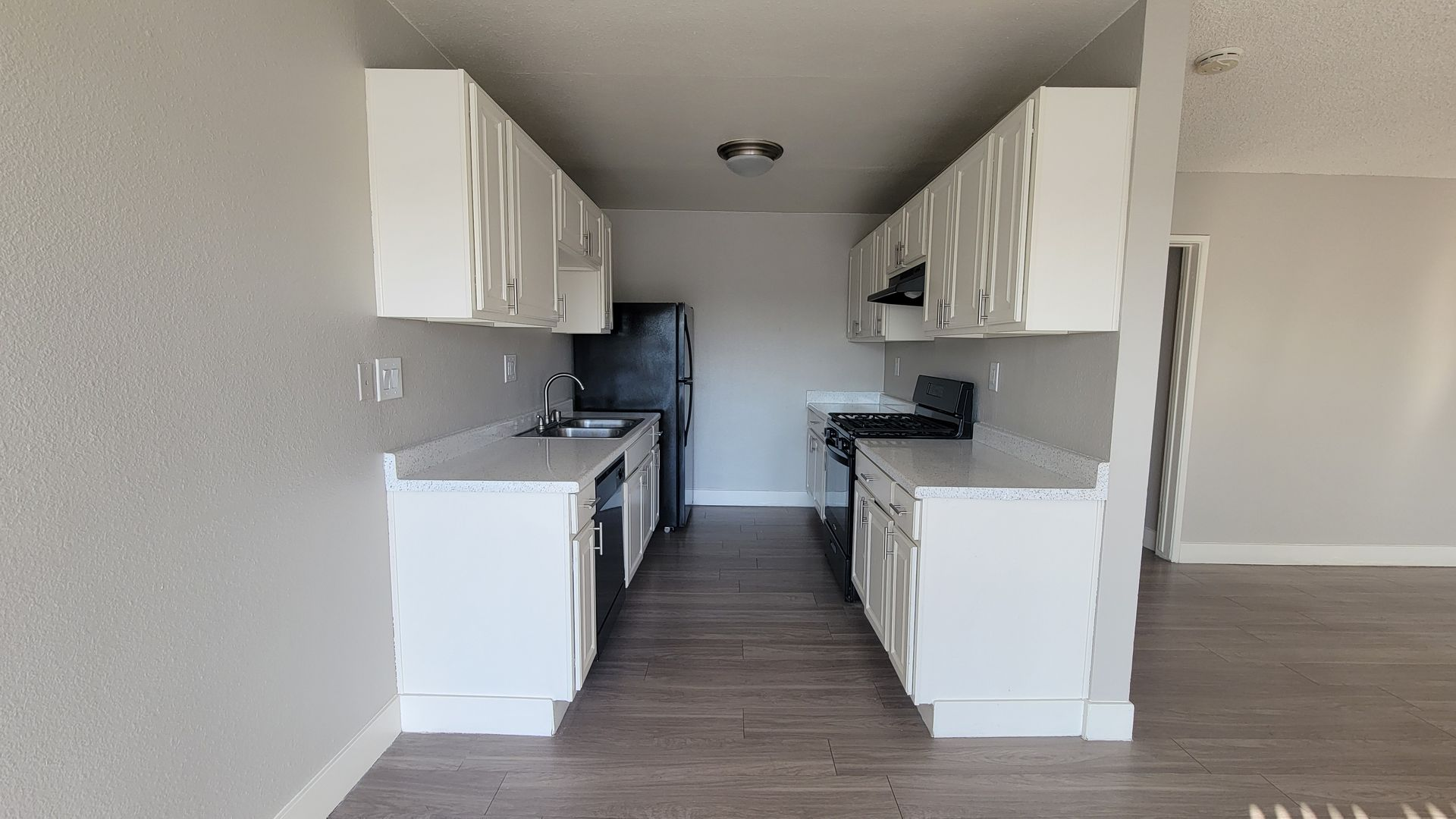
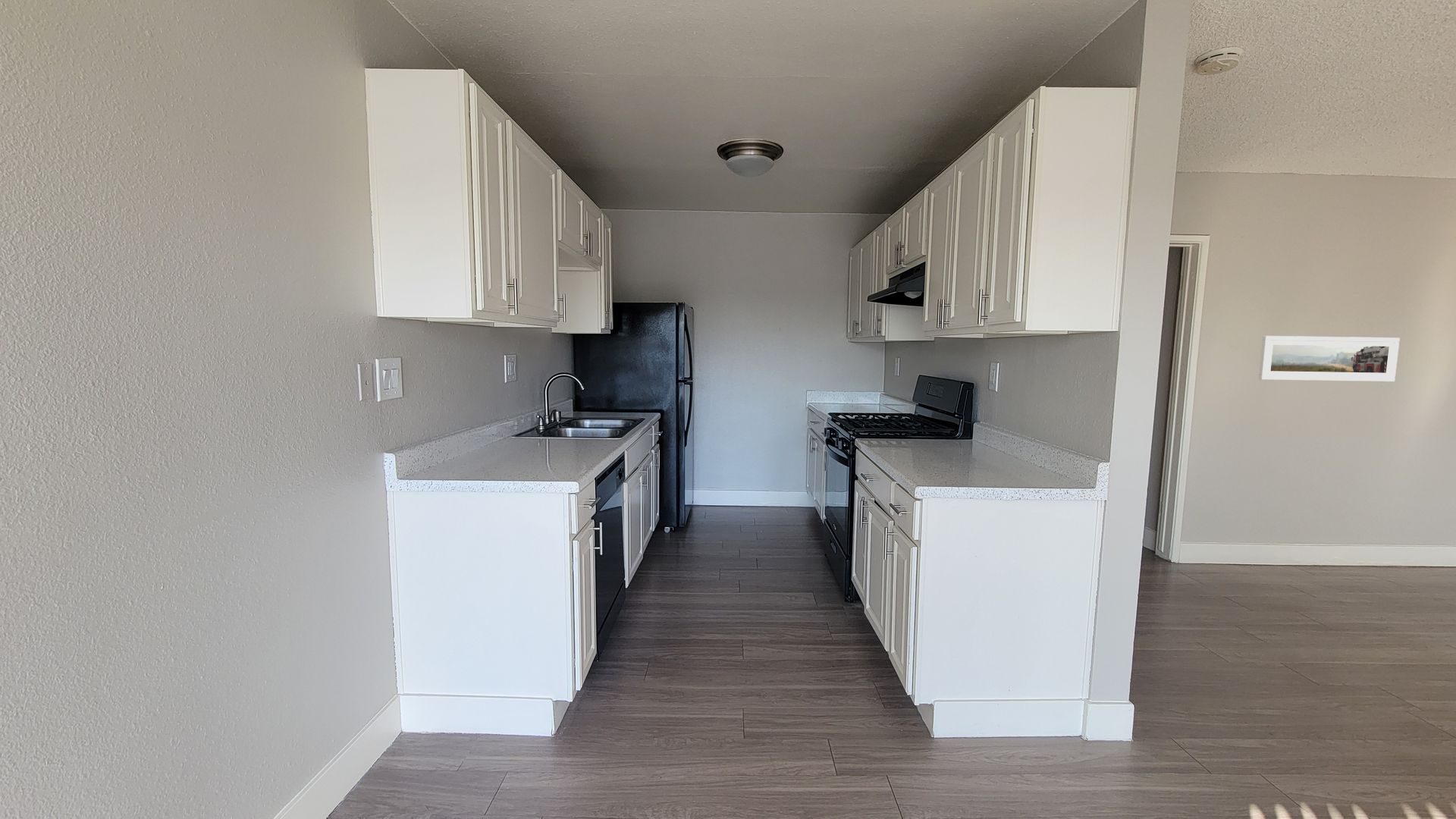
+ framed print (1329, 359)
